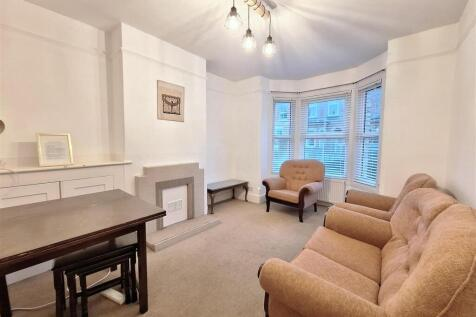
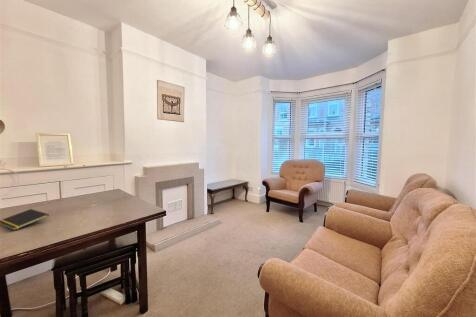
+ notepad (23, 218)
